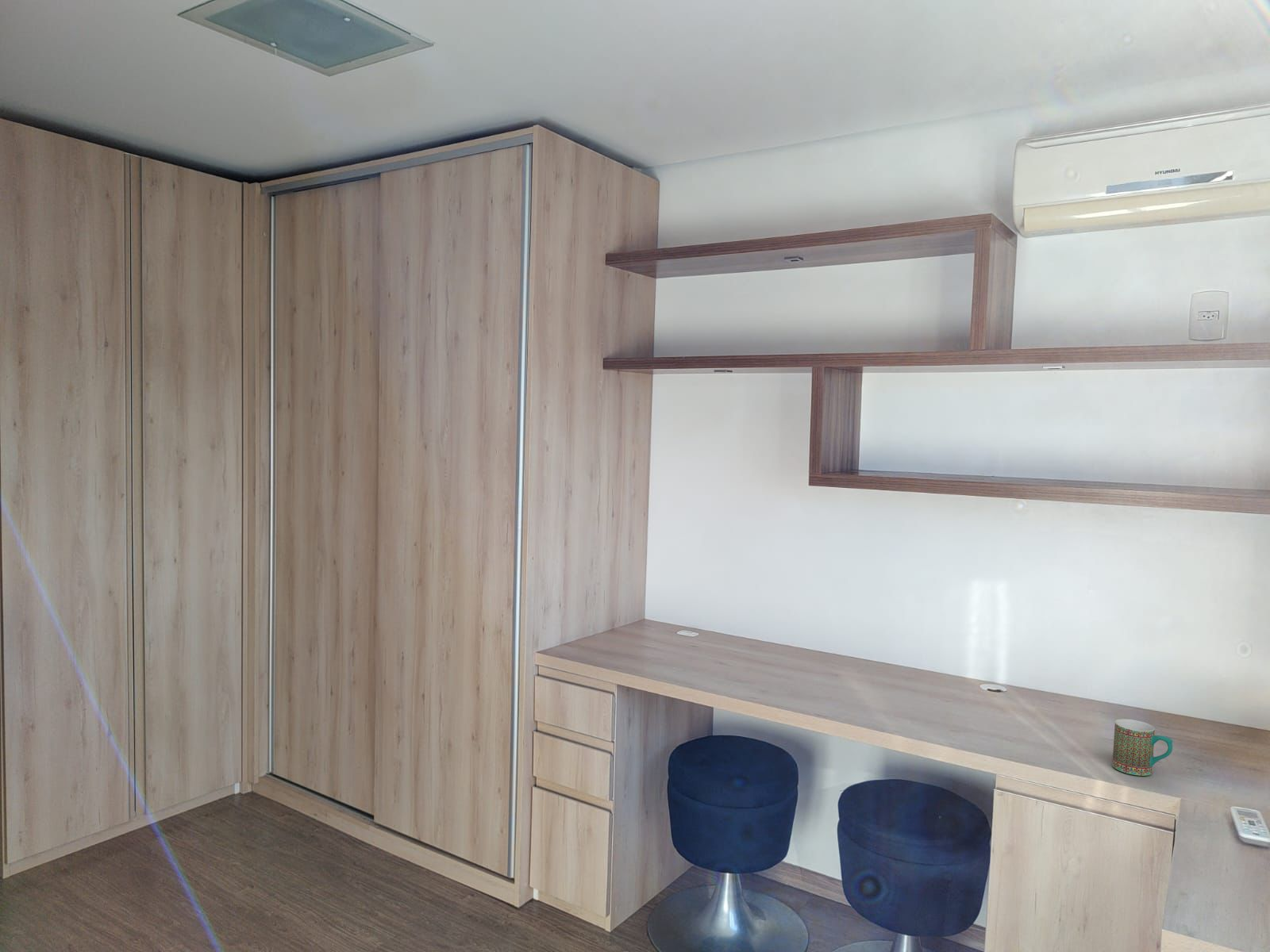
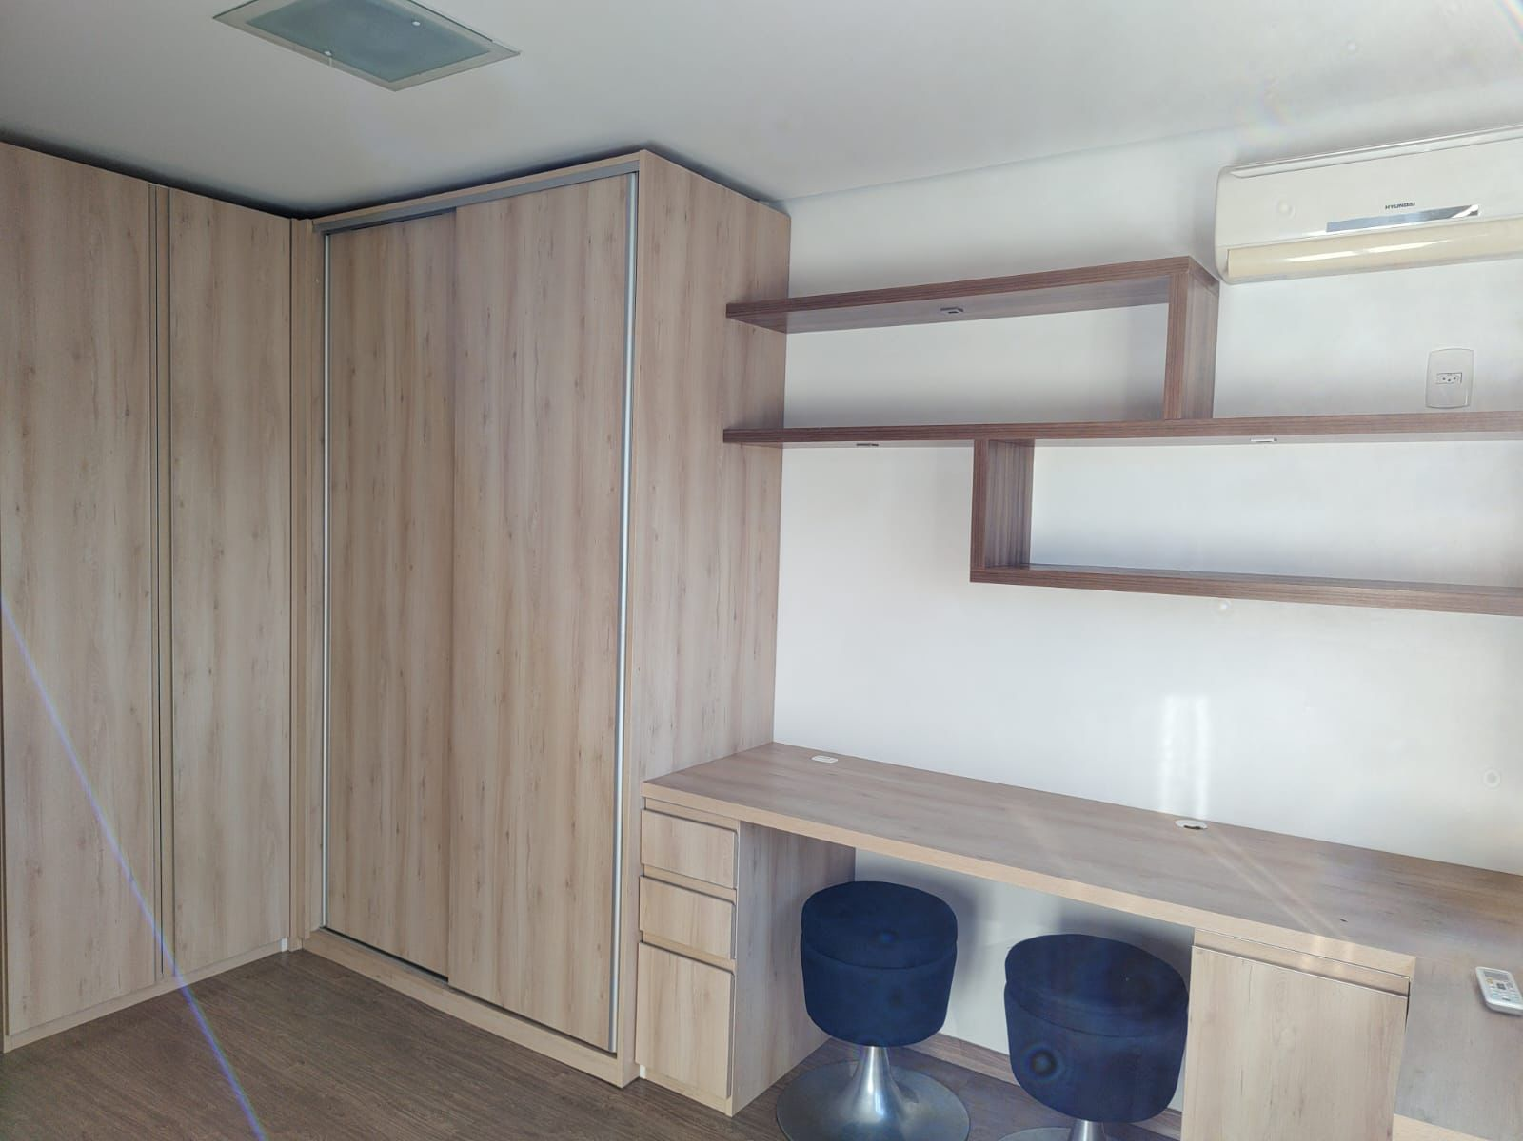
- mug (1142, 749)
